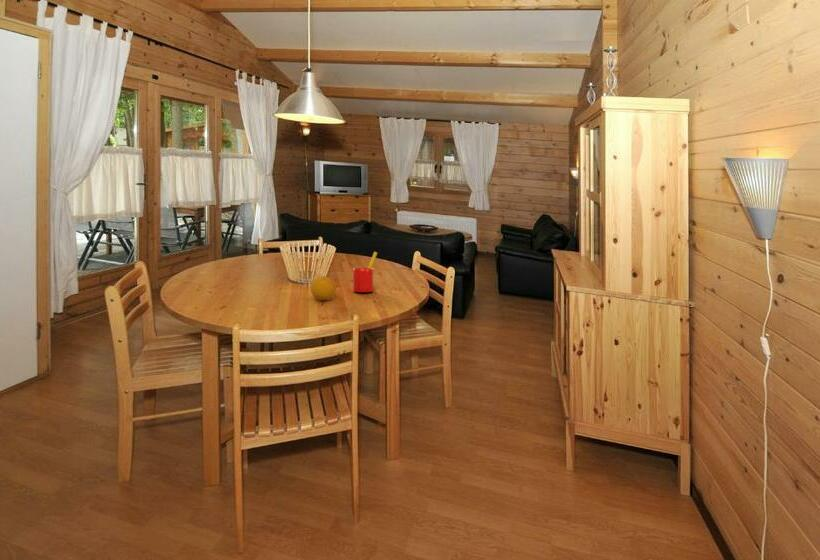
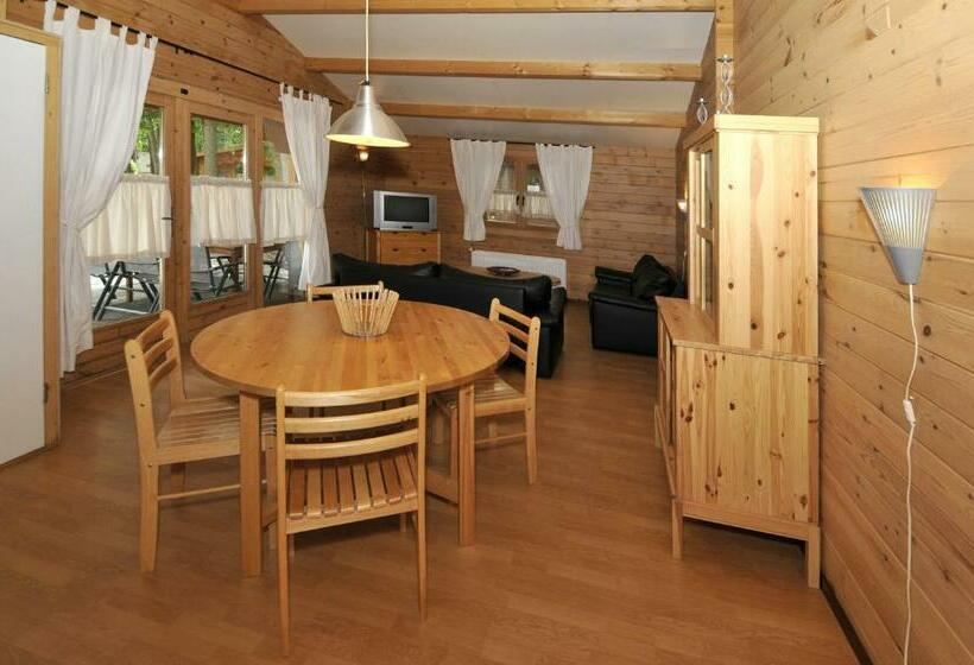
- fruit (323, 288)
- straw (365, 271)
